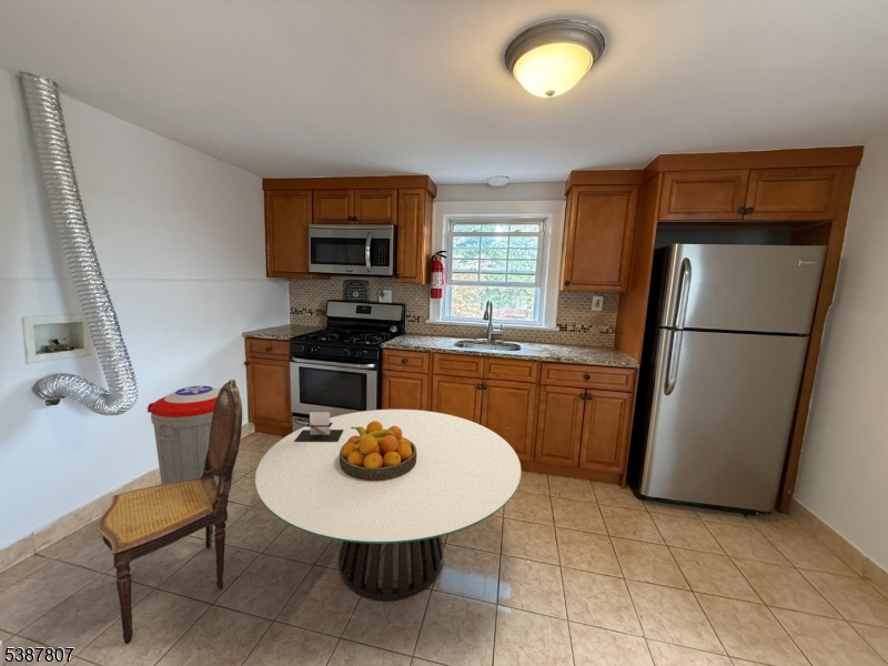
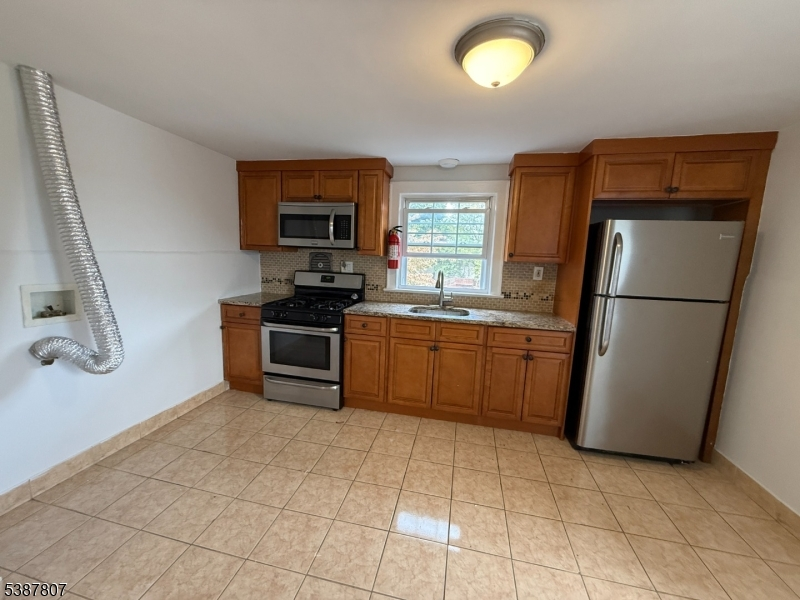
- fruit bowl (379, 444)
- dining chair (172, 490)
- trash can (196, 437)
- dining table (393, 504)
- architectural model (320, 424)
